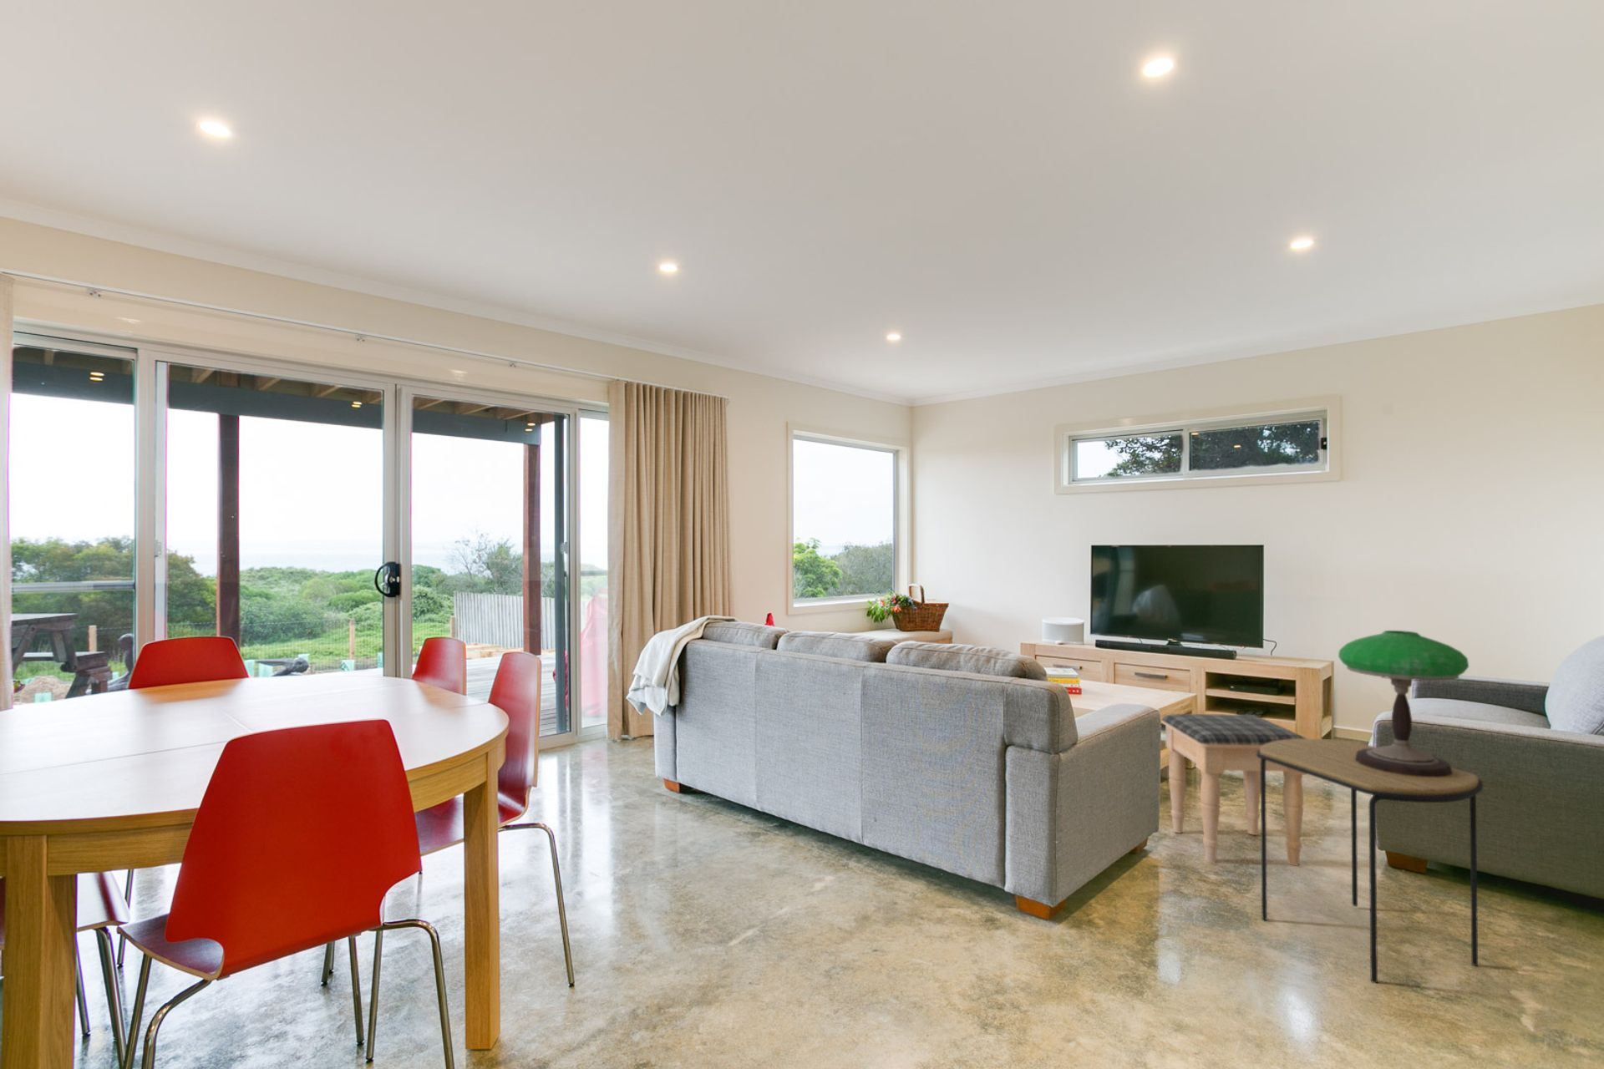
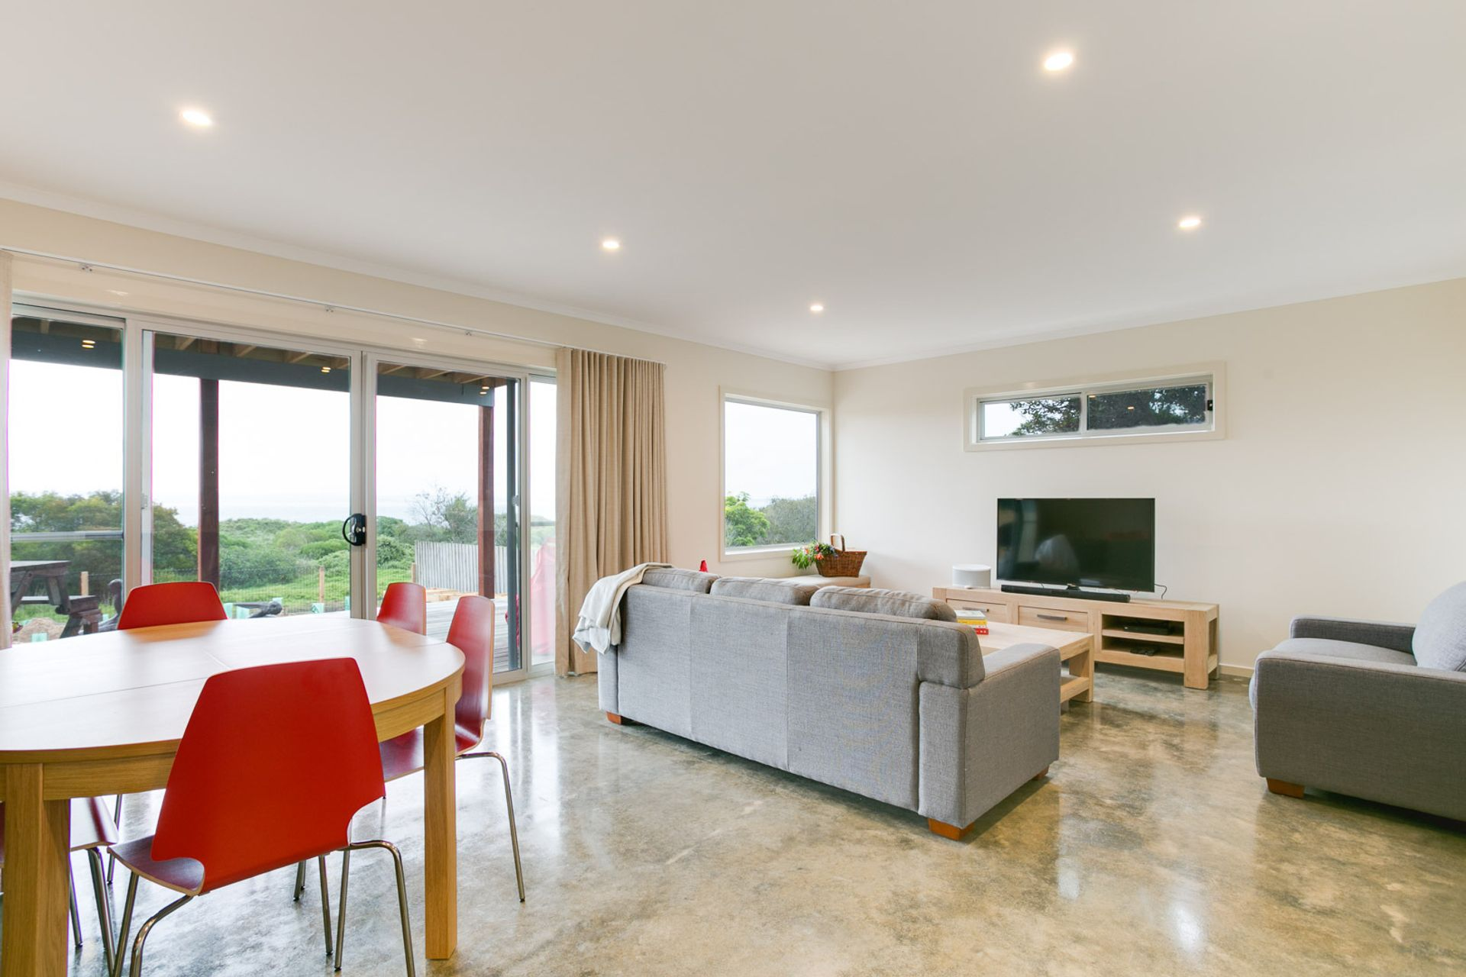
- side table (1356, 851)
- table lamp (1401, 697)
- footstool (1244, 784)
